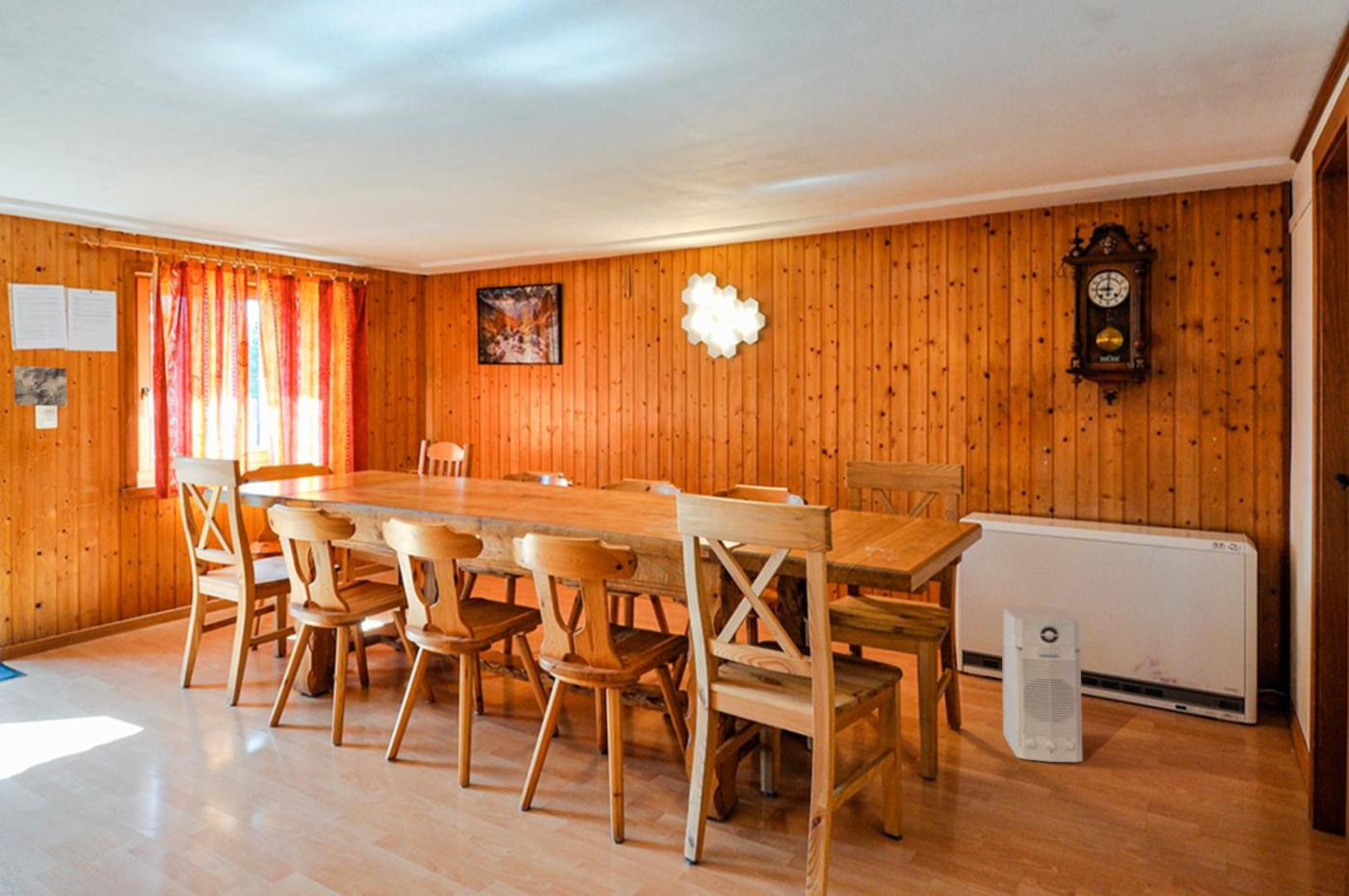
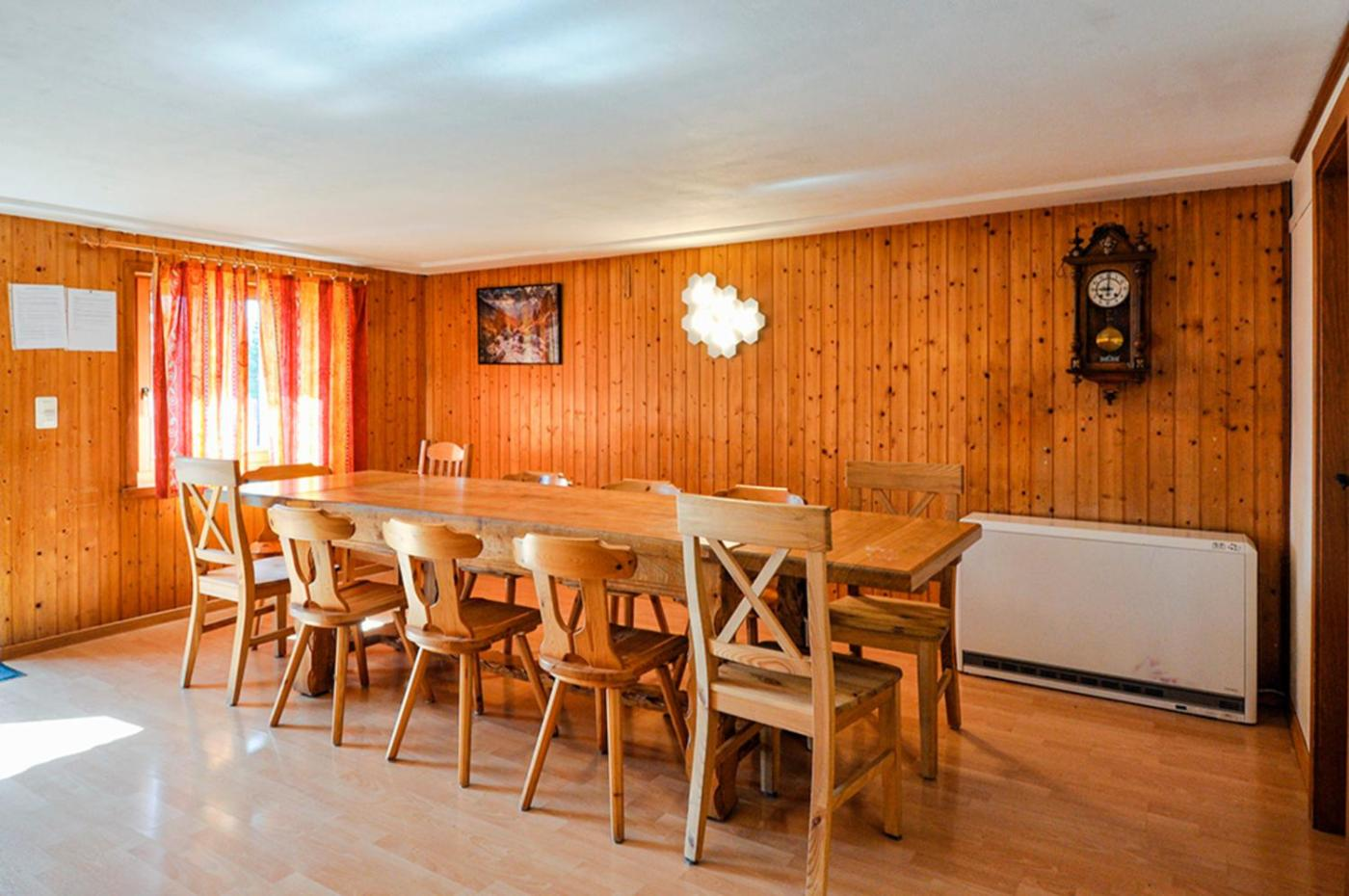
- air purifier (1040, 679)
- map (40, 385)
